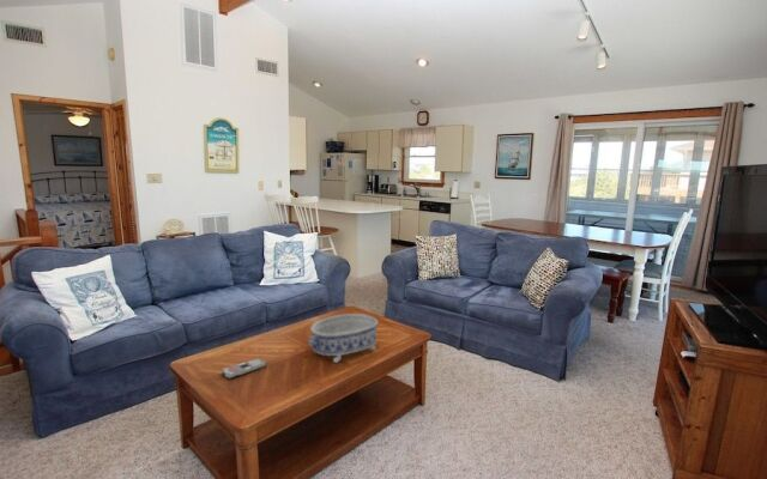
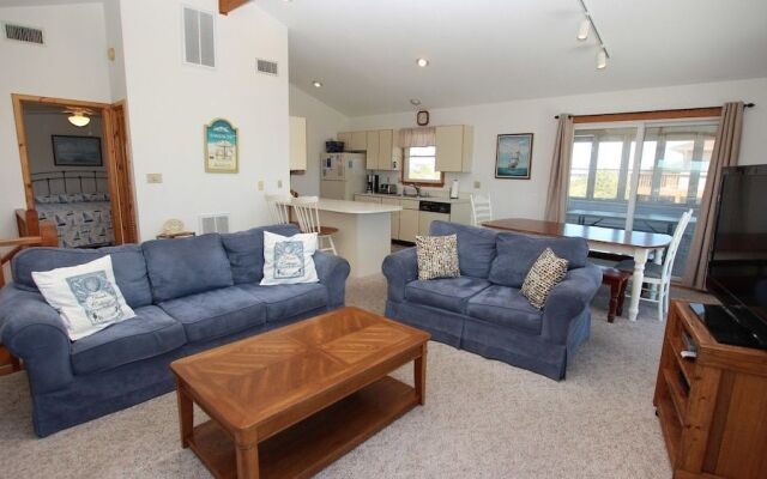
- remote control (244, 368)
- decorative bowl (344, 335)
